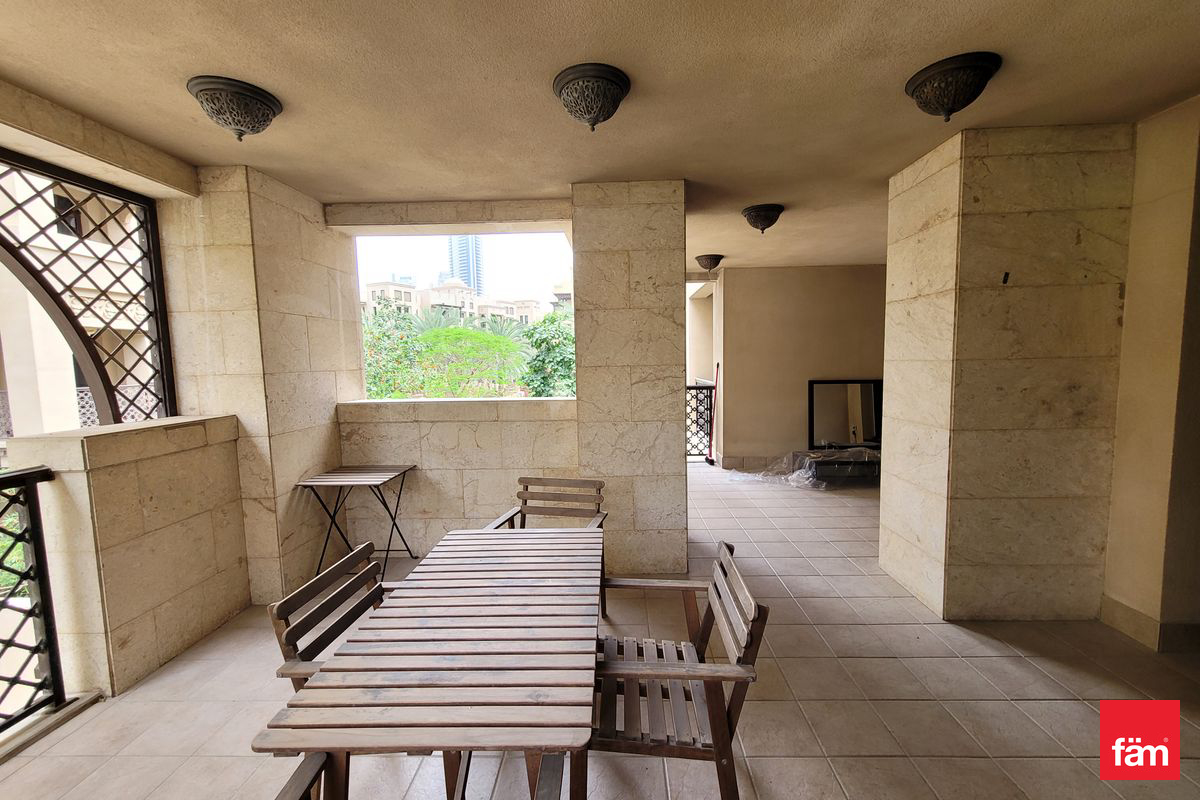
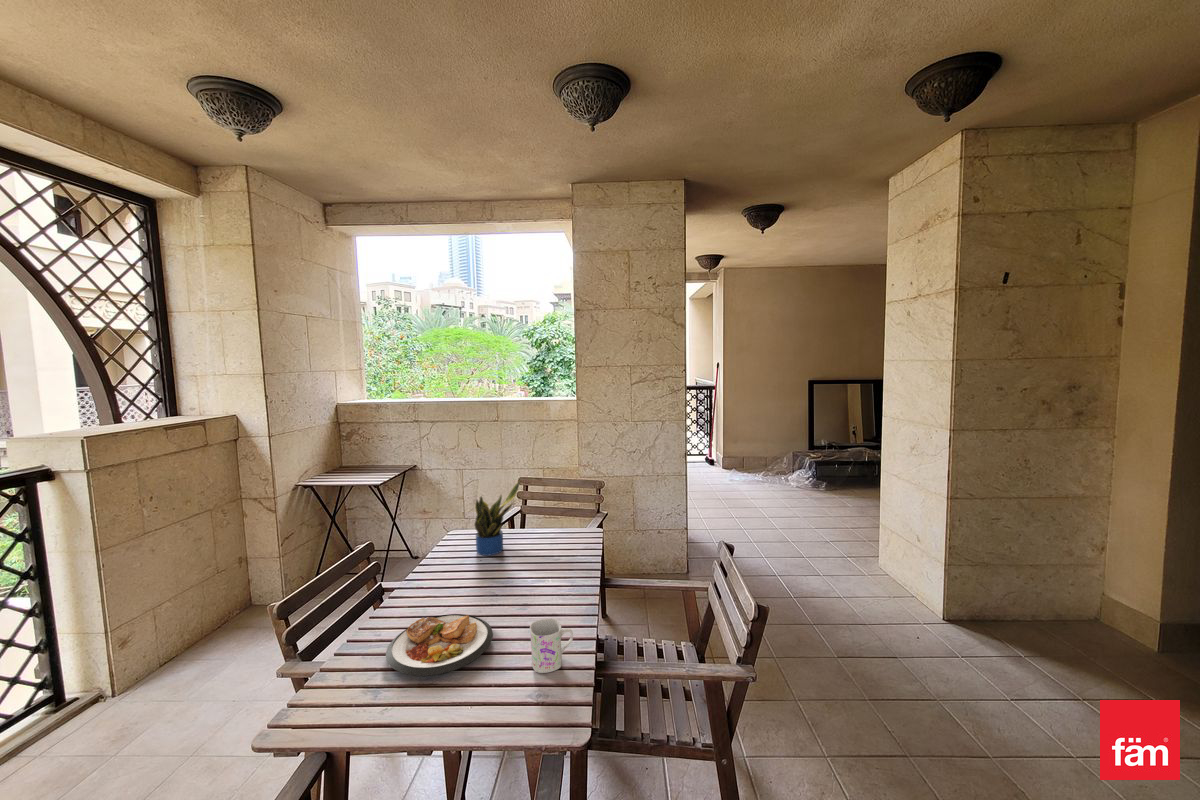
+ plate (441, 639)
+ mug (551, 644)
+ potted plant (496, 515)
